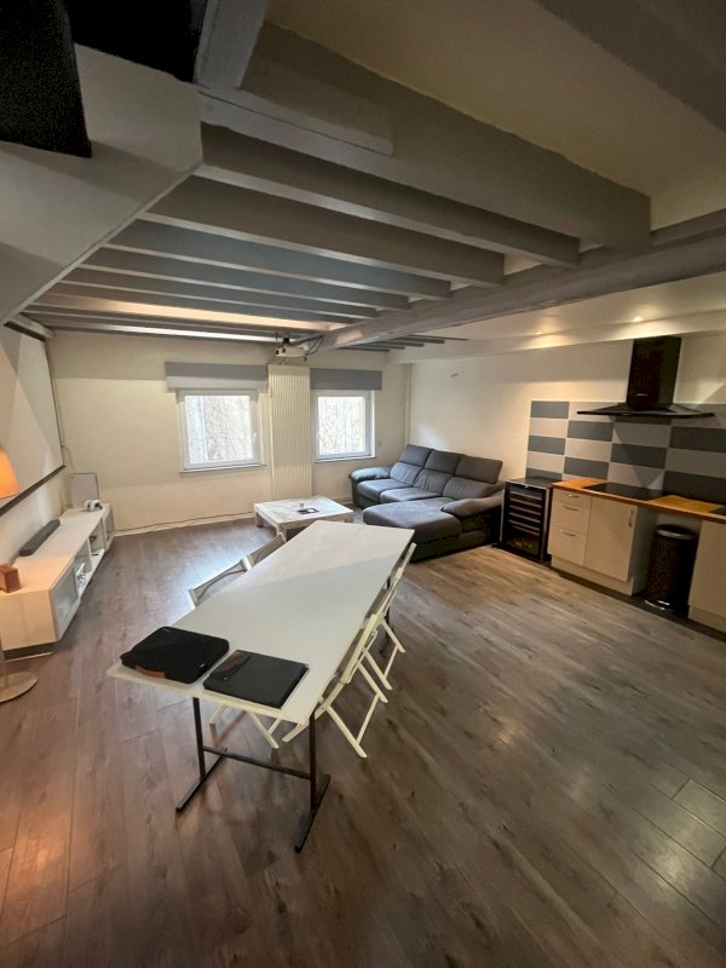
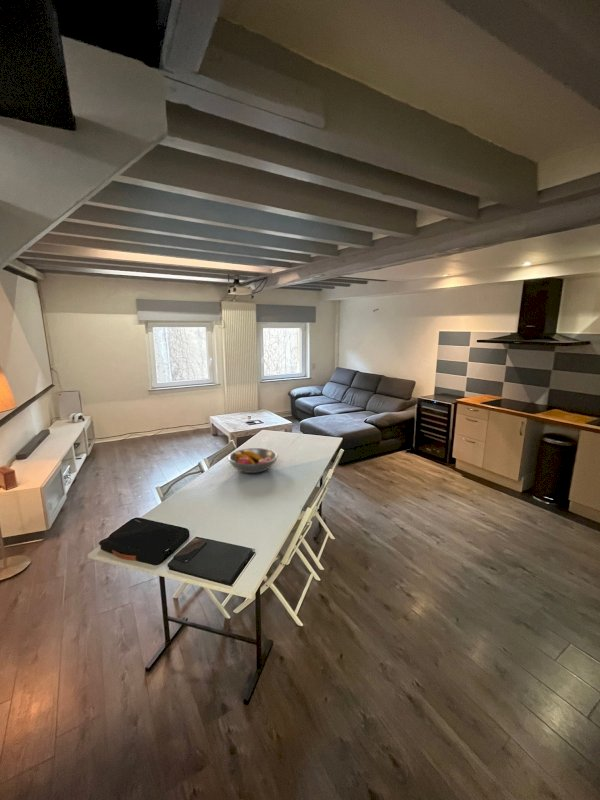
+ fruit bowl (253, 460)
